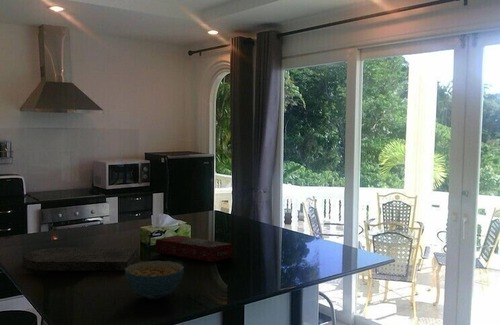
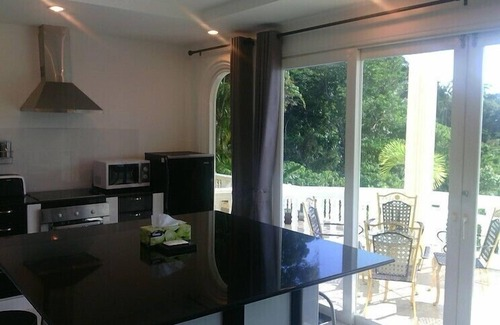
- cutting board (79, 258)
- macaroni box (193, 247)
- cereal bowl (154, 282)
